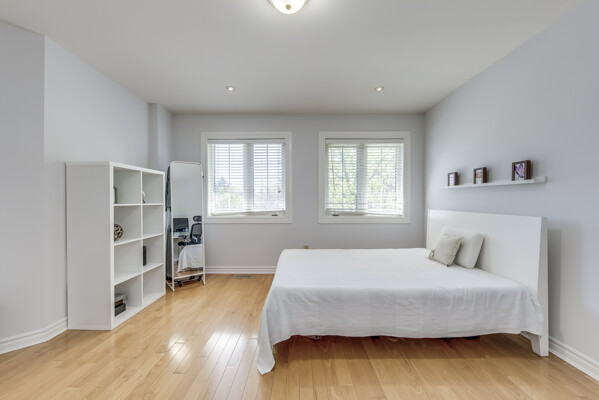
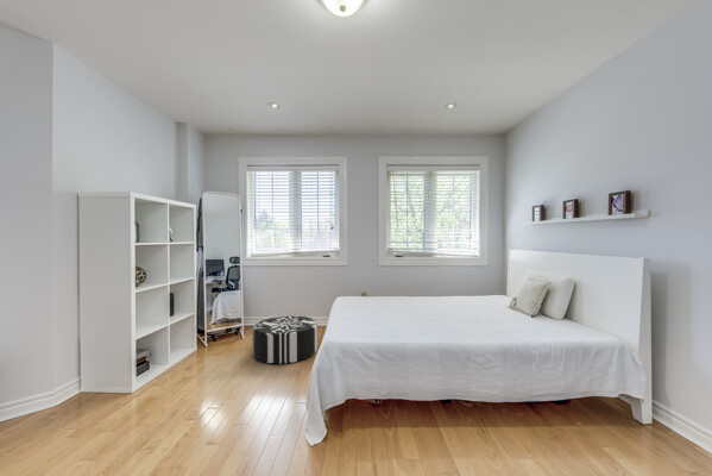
+ pouf (285, 337)
